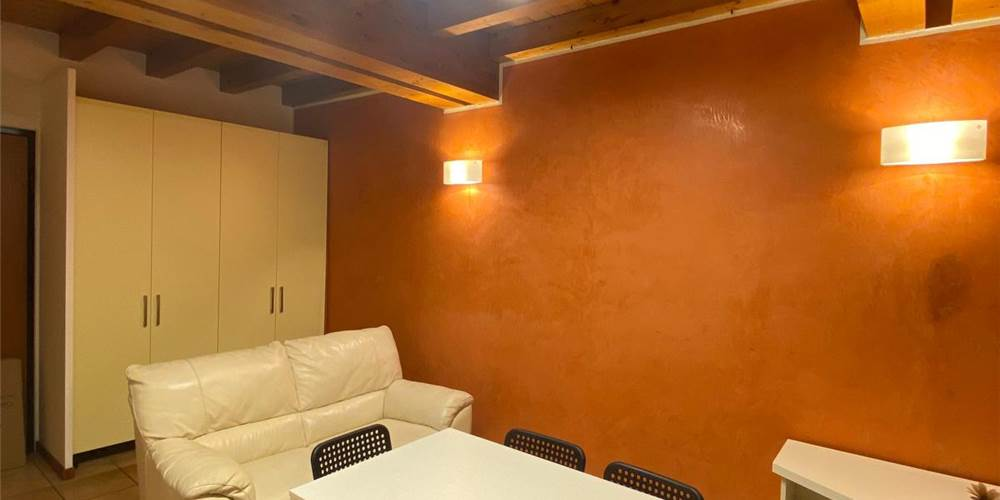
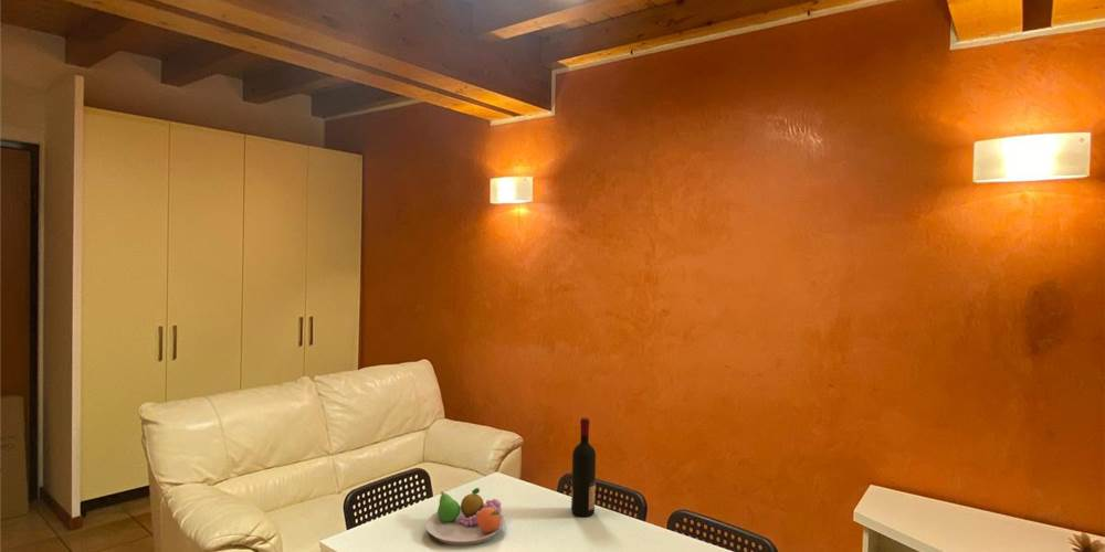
+ alcohol (583, 465)
+ fruit bowl (464, 512)
